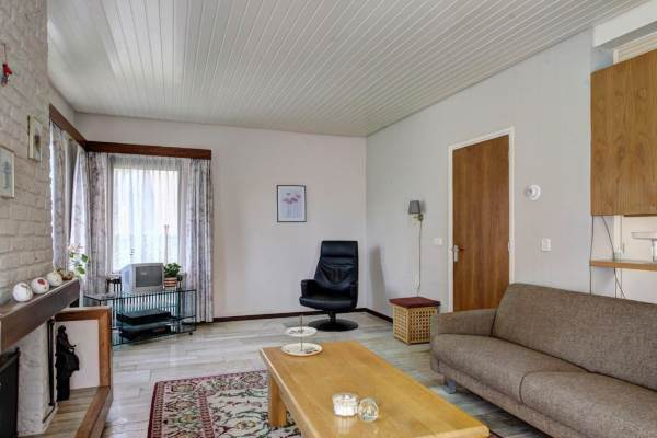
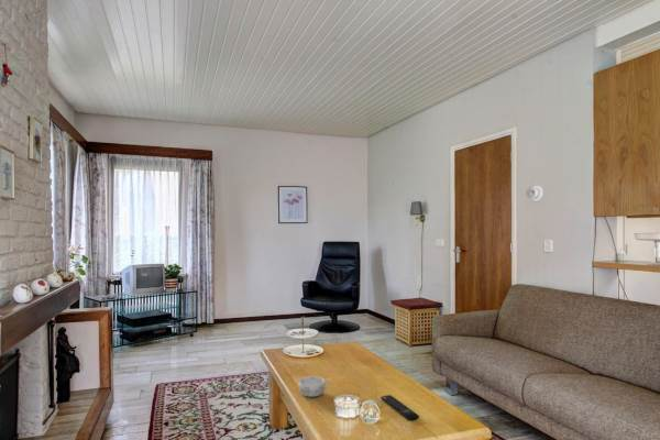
+ remote control (398, 407)
+ decorative bowl (314, 386)
